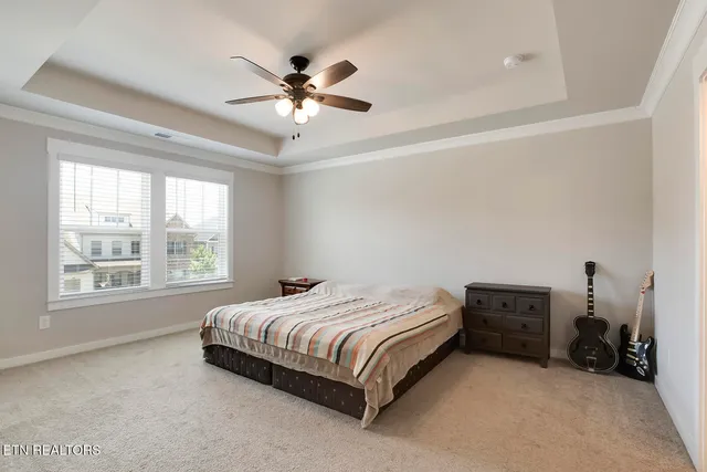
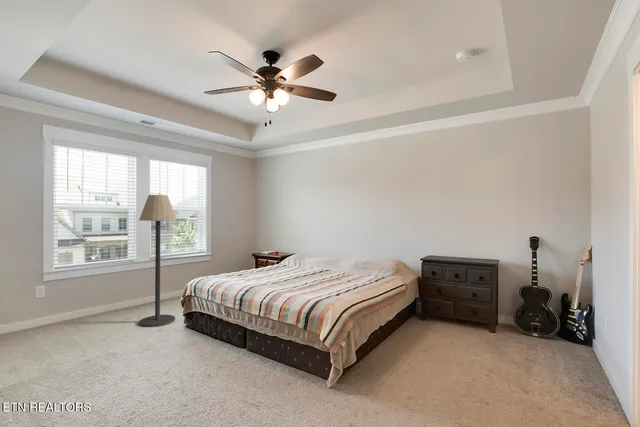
+ floor lamp (157, 258)
